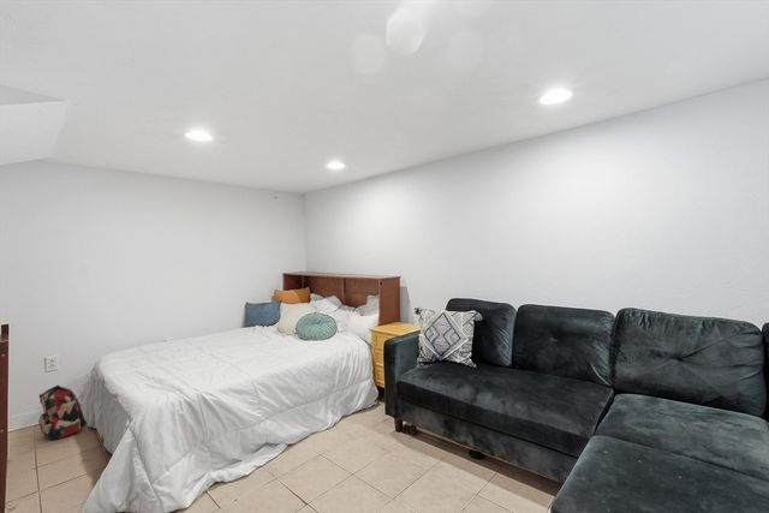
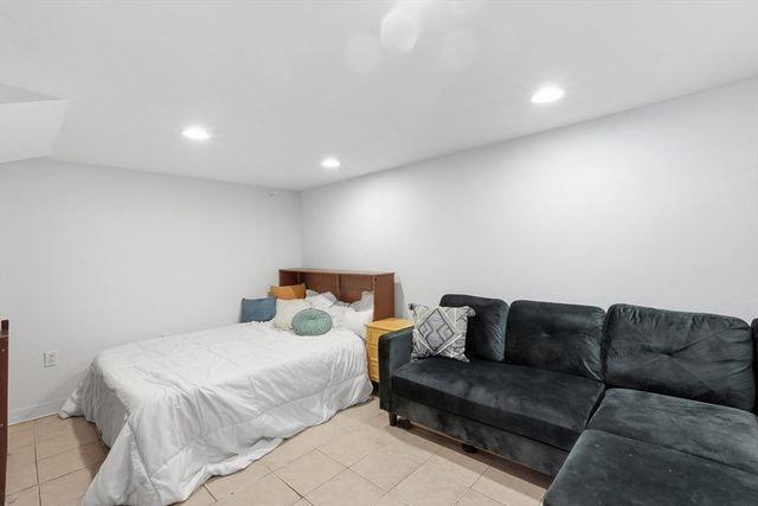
- backpack (61, 408)
